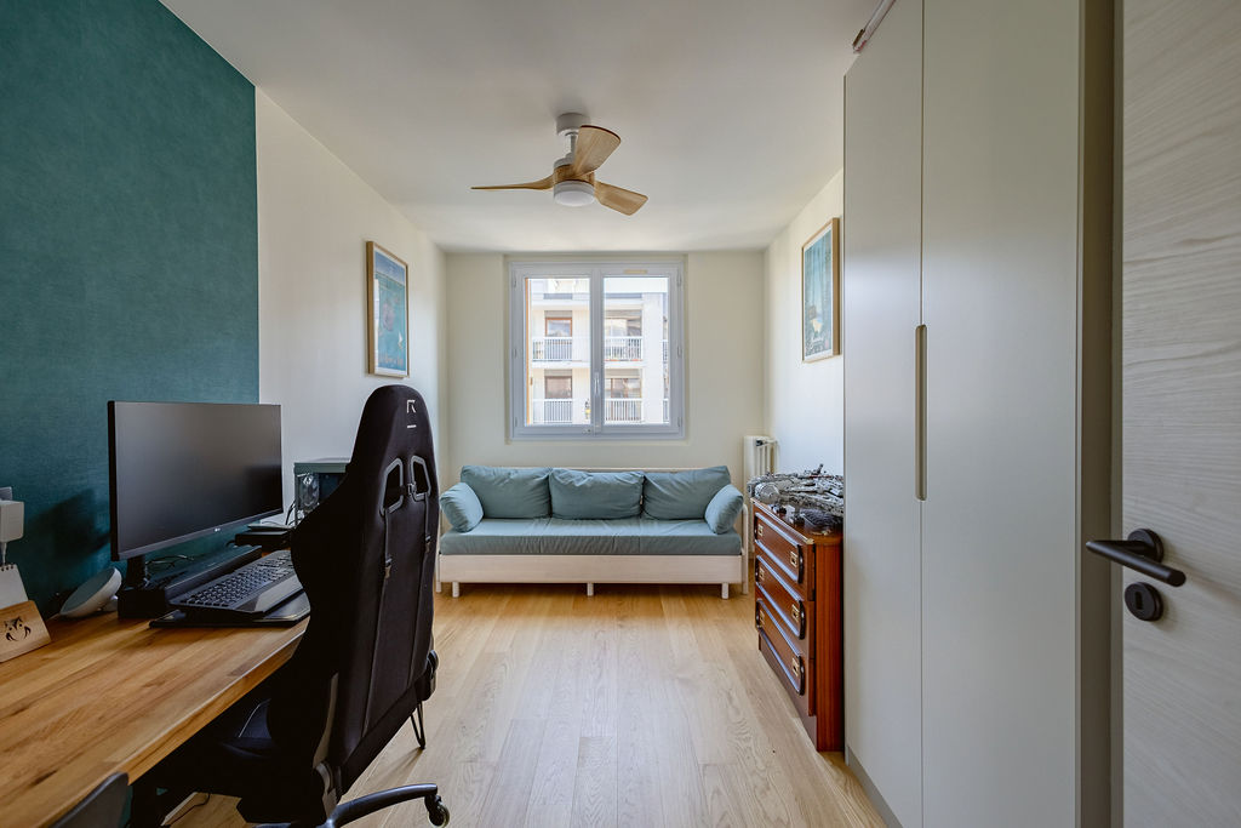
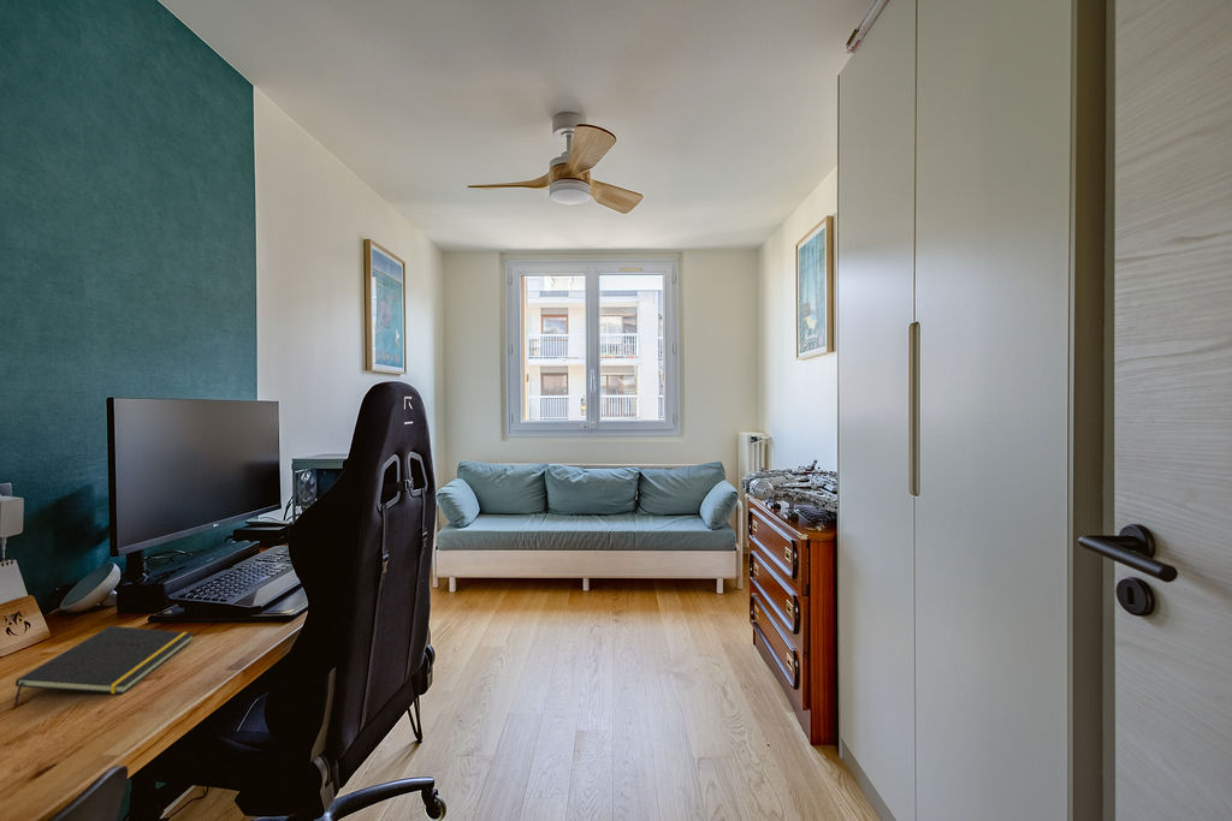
+ notepad (116, 656)
